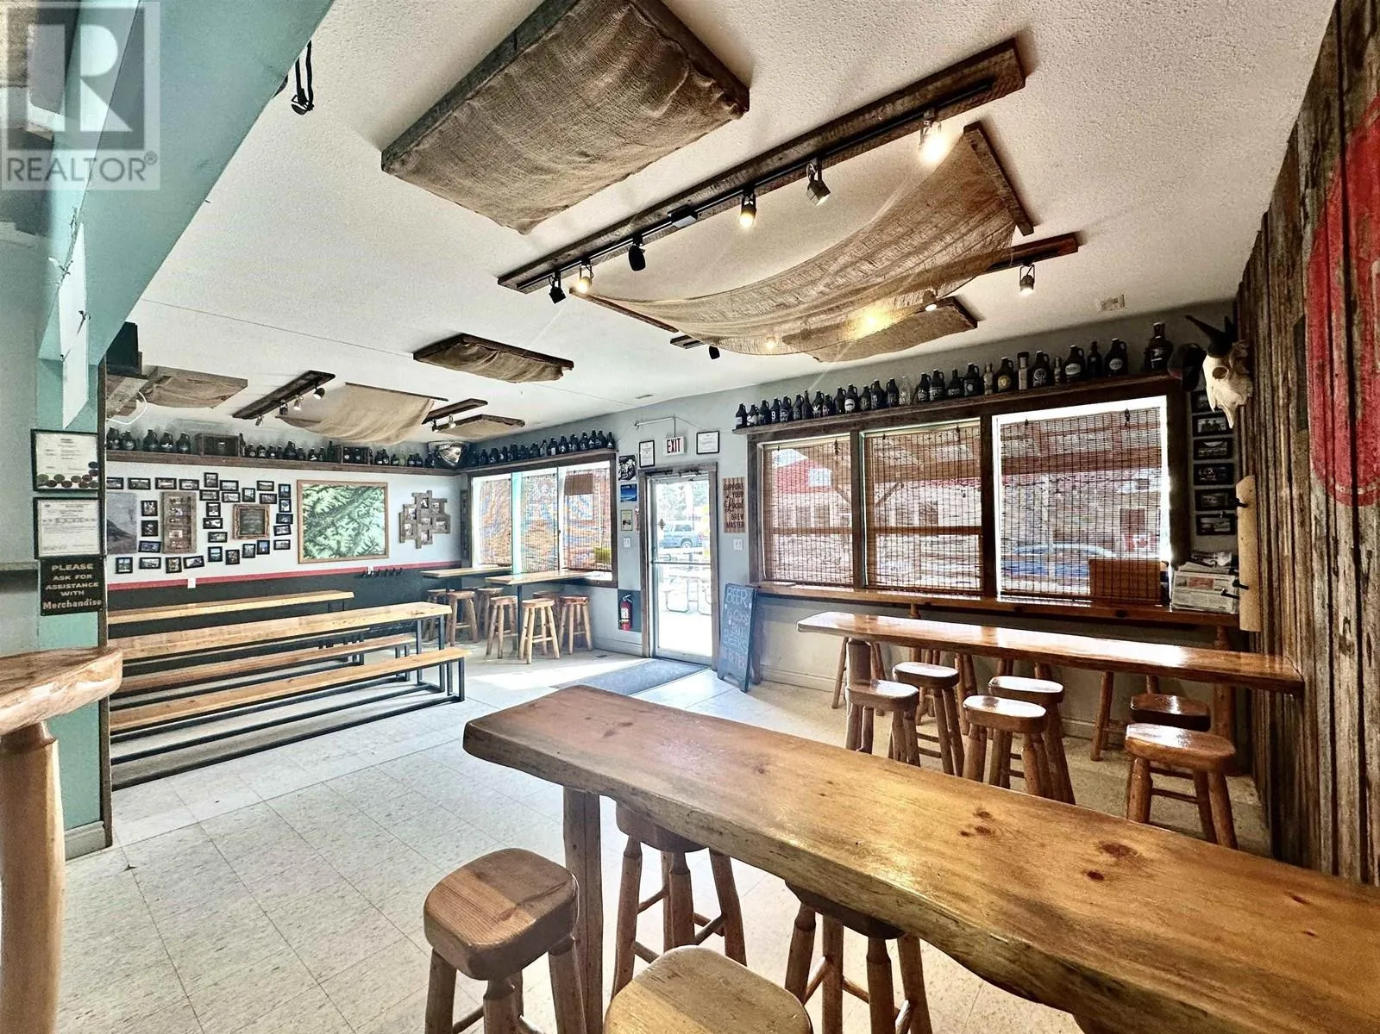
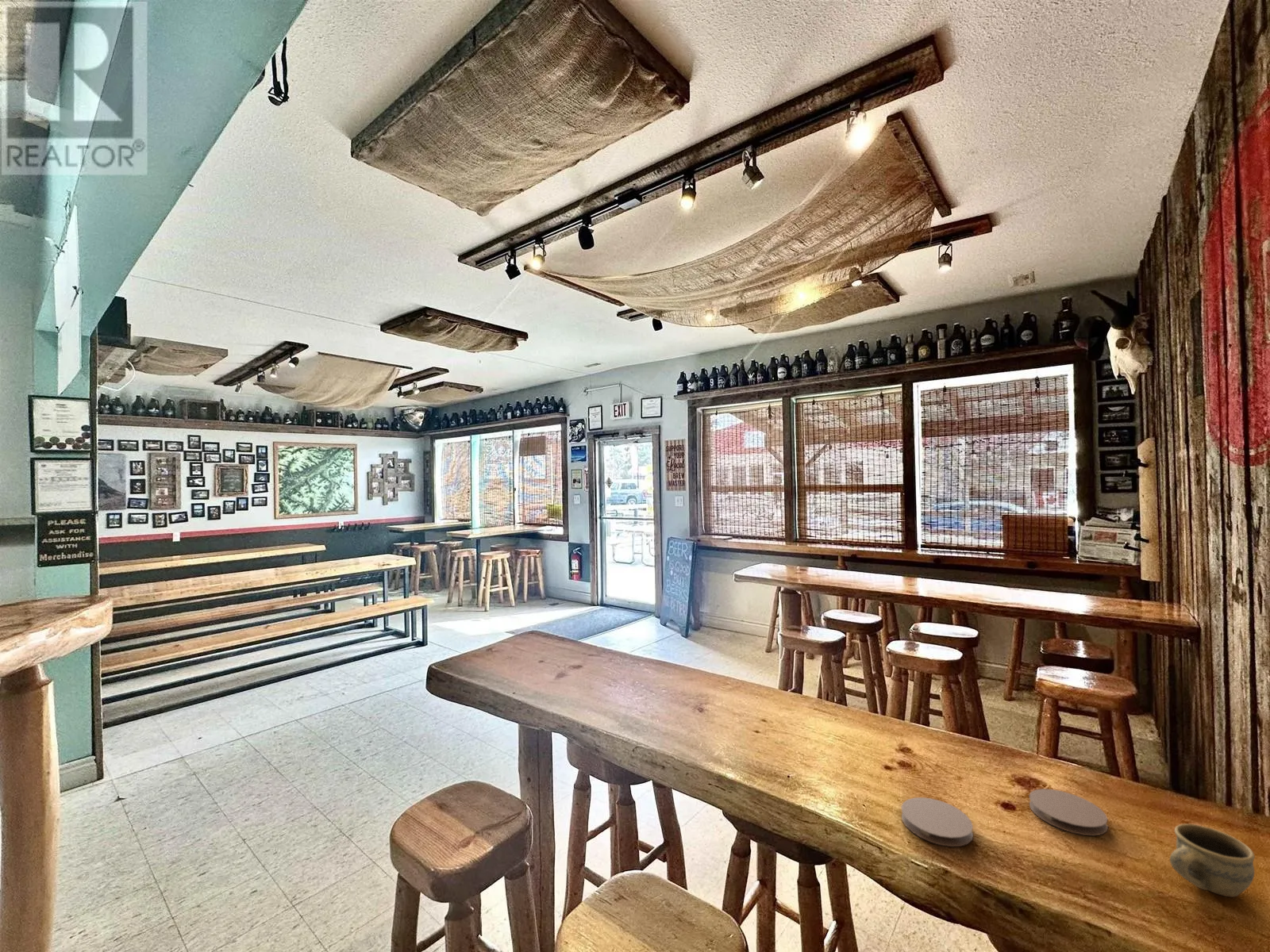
+ coaster (936, 820)
+ coaster (1067, 811)
+ cup (1203, 863)
